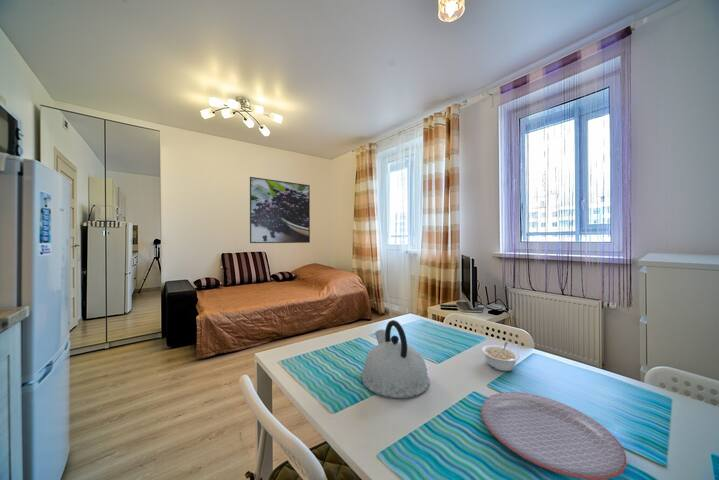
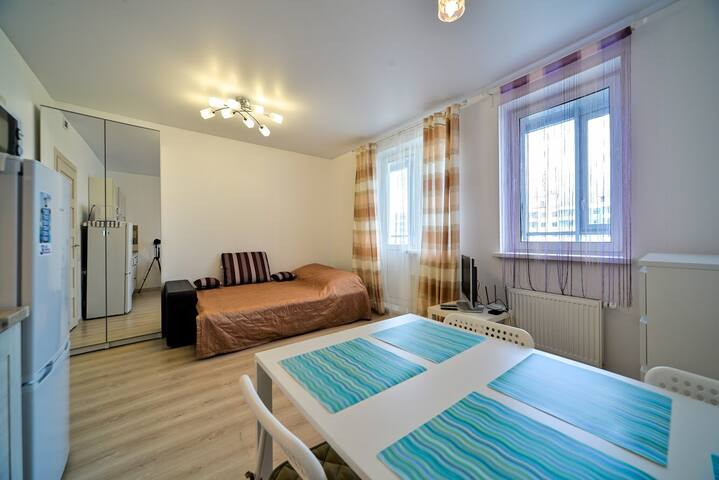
- legume (499, 356)
- kettle (393, 348)
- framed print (281, 212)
- plate (544, 430)
